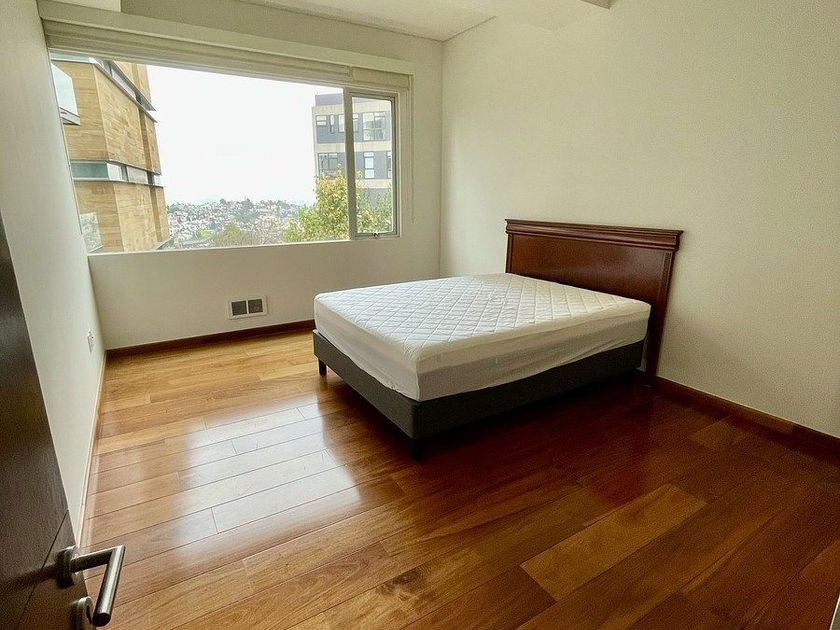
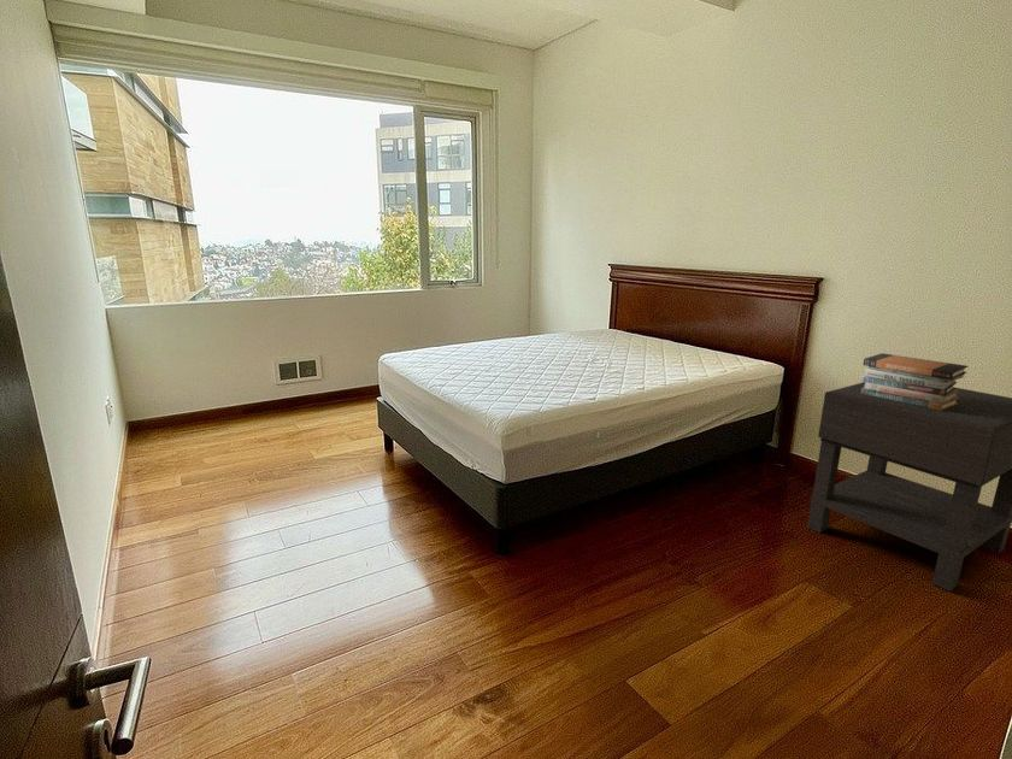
+ book stack (910, 380)
+ nightstand (917, 470)
